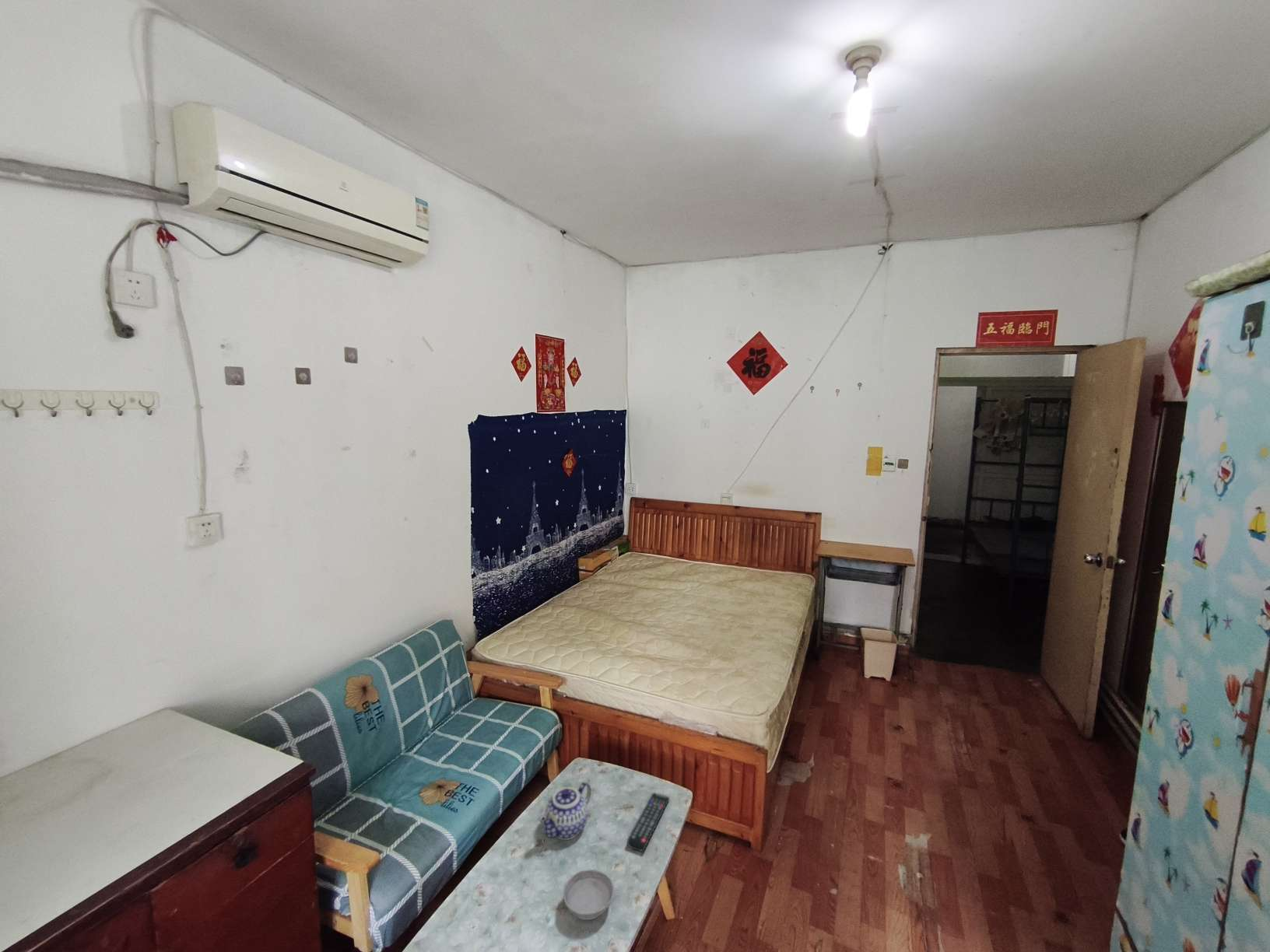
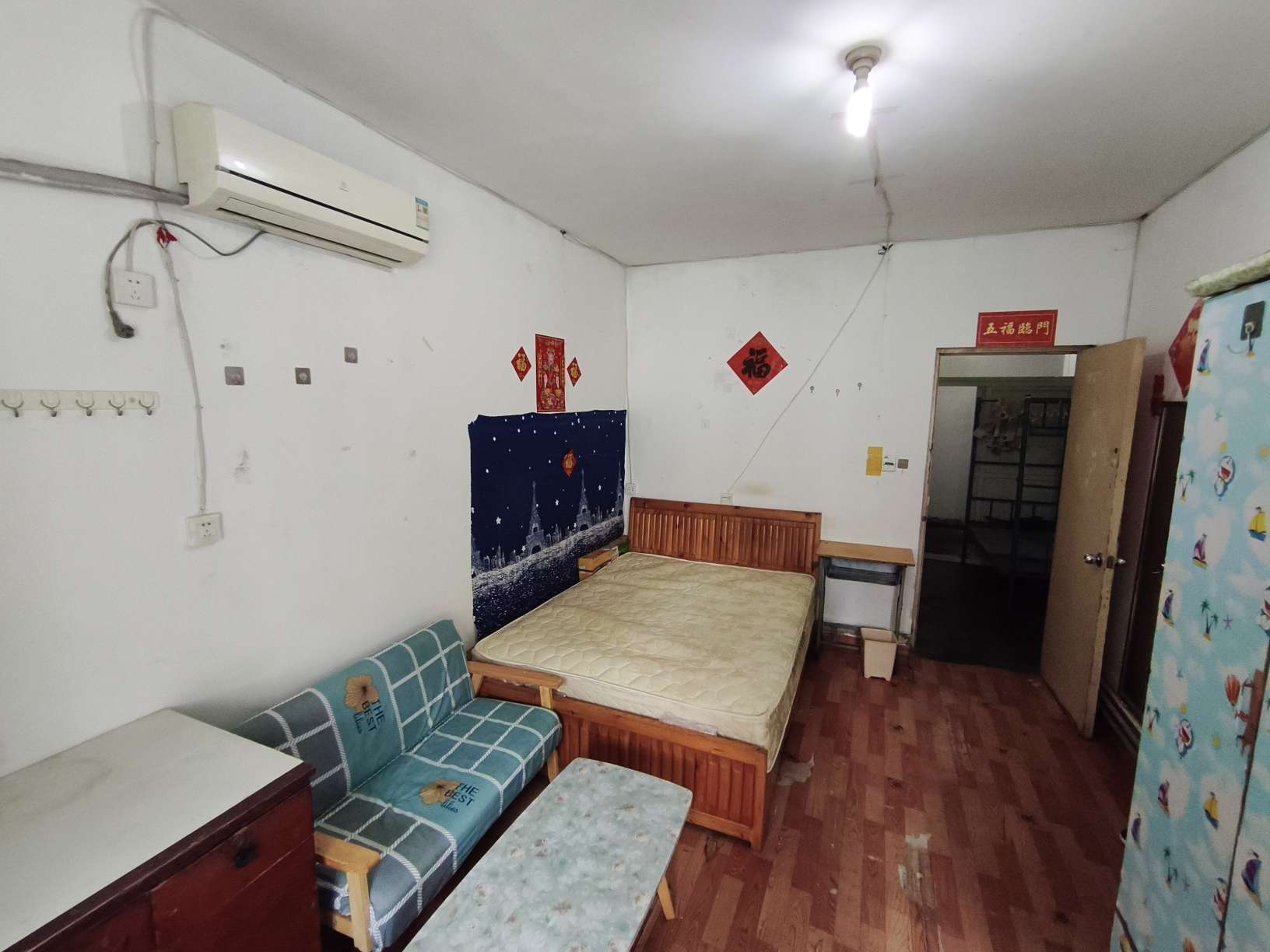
- bowl (588, 898)
- remote control (649, 820)
- teapot (566, 809)
